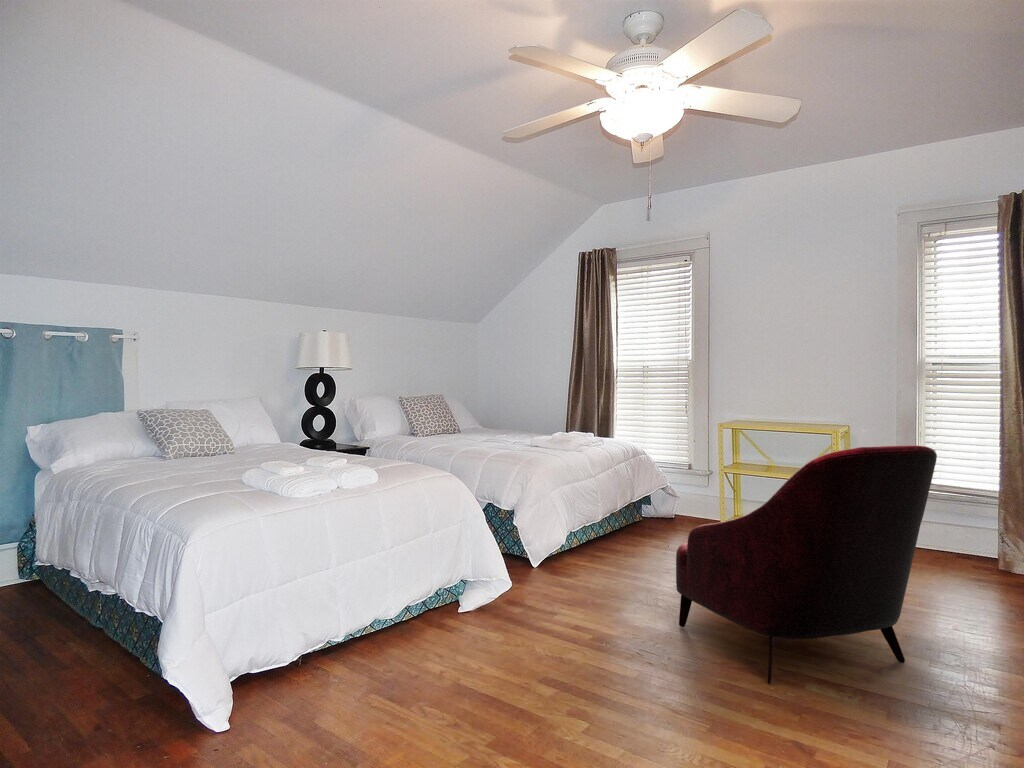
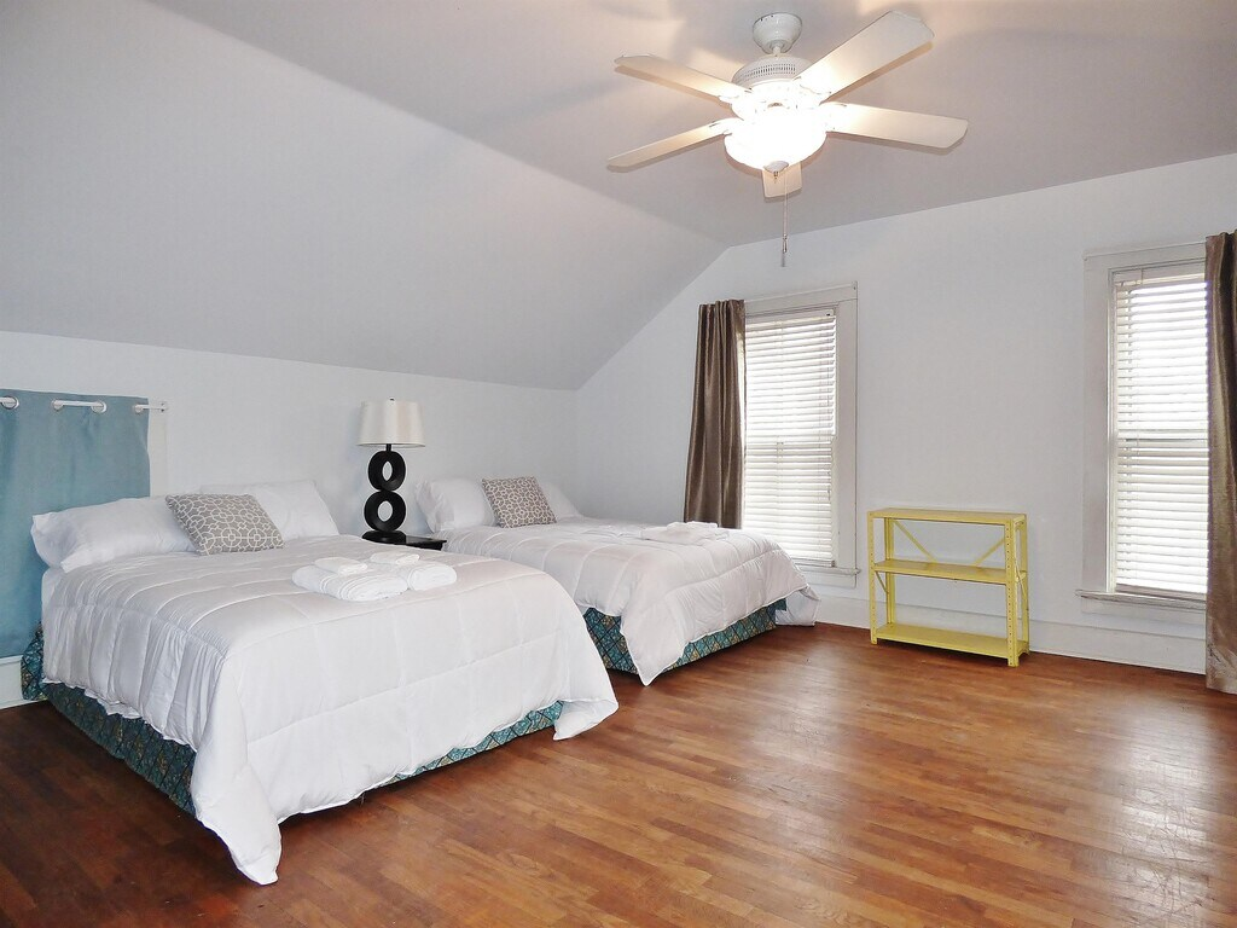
- armchair (802, 543)
